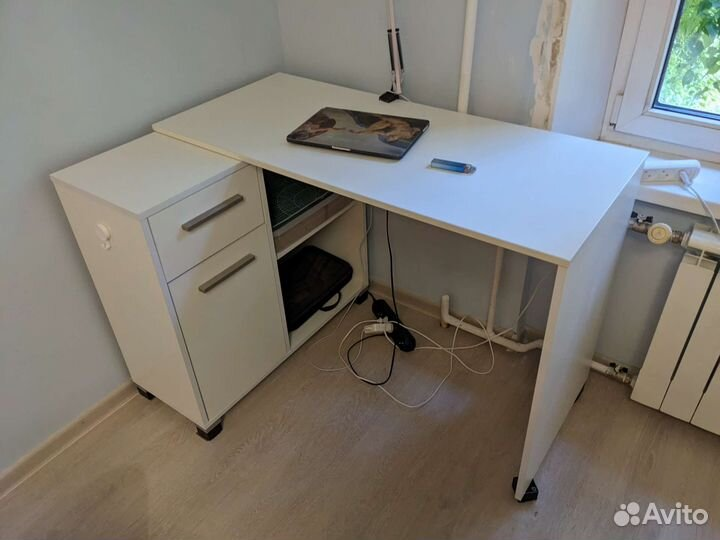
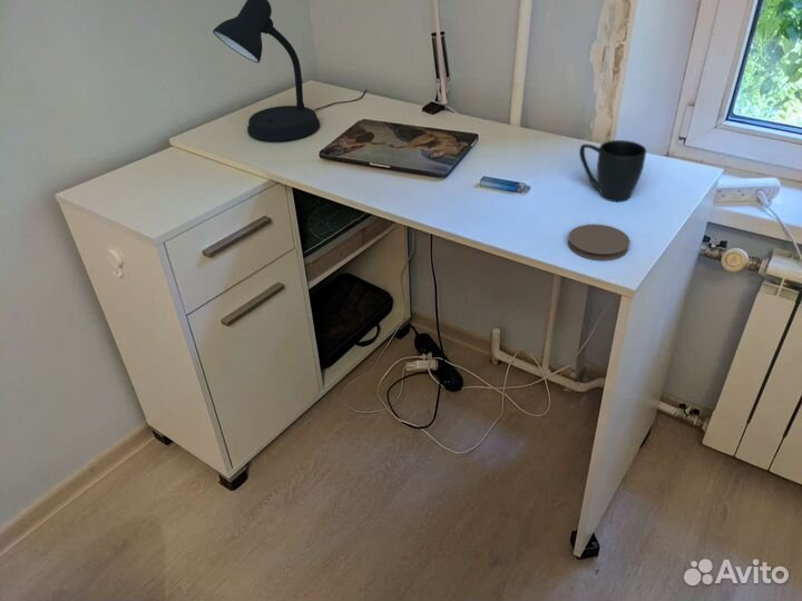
+ desk lamp (297, 58)
+ coaster (598, 242)
+ mug (608, 169)
